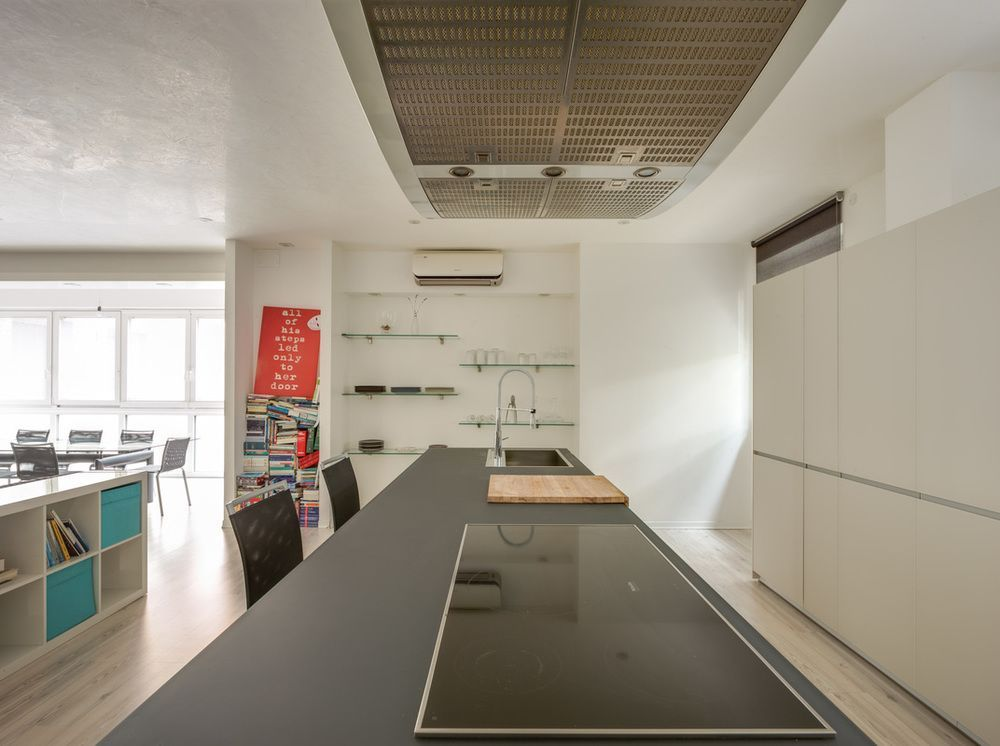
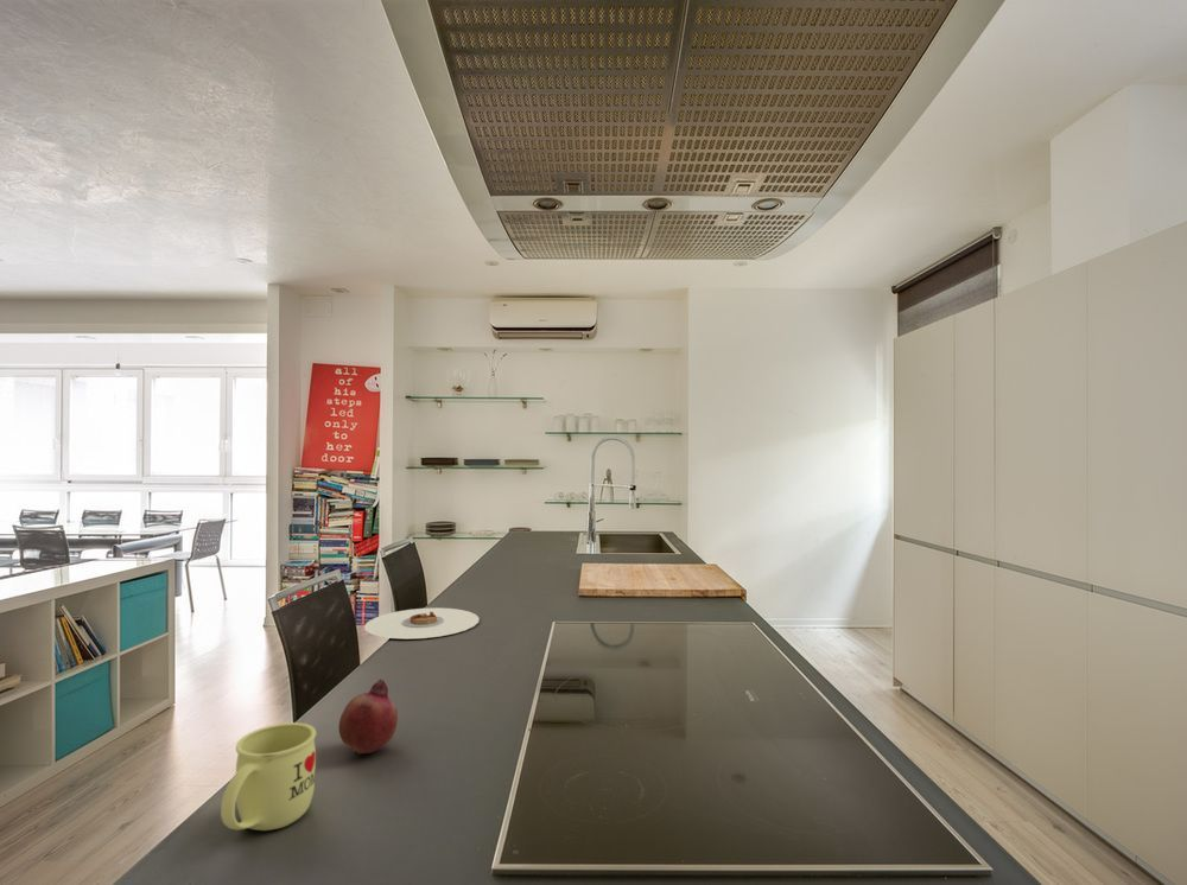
+ plate (423, 618)
+ mug (267, 784)
+ fruit (368, 717)
